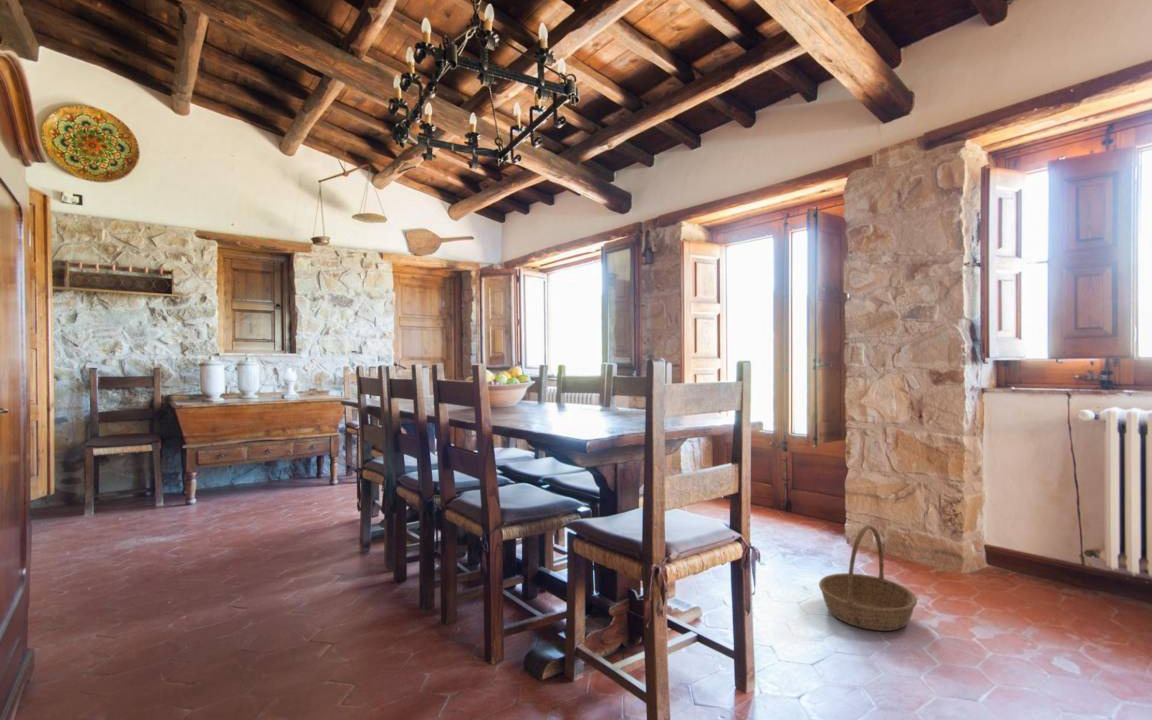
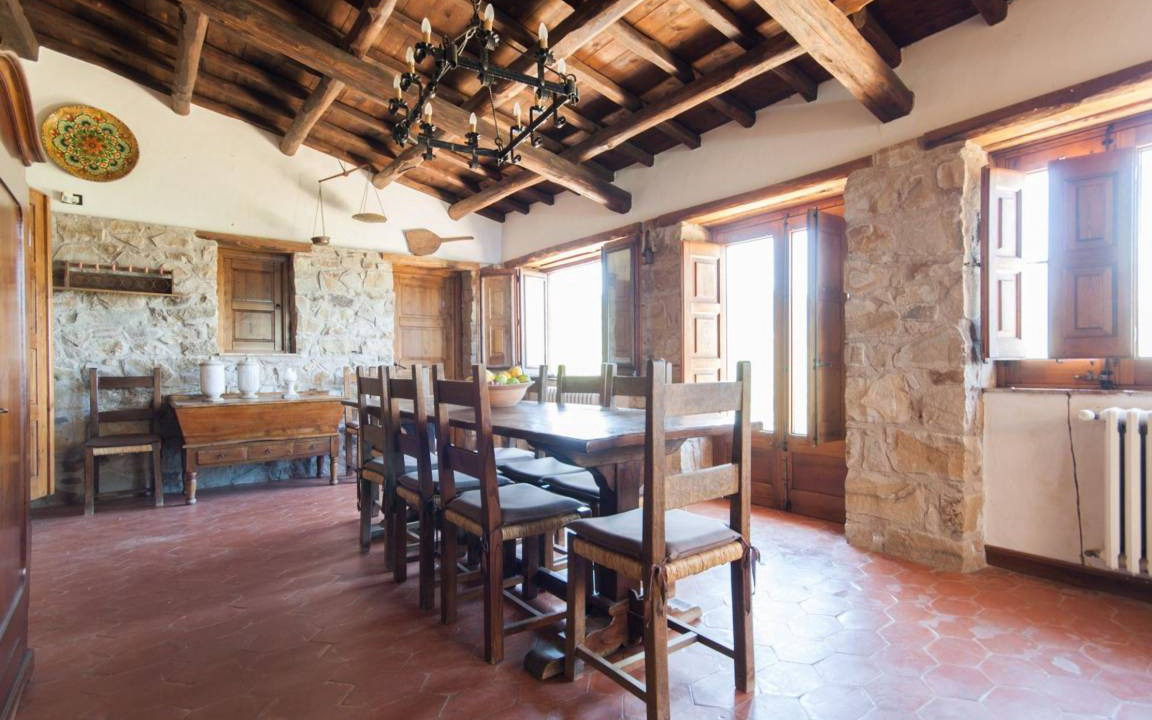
- basket (866, 575)
